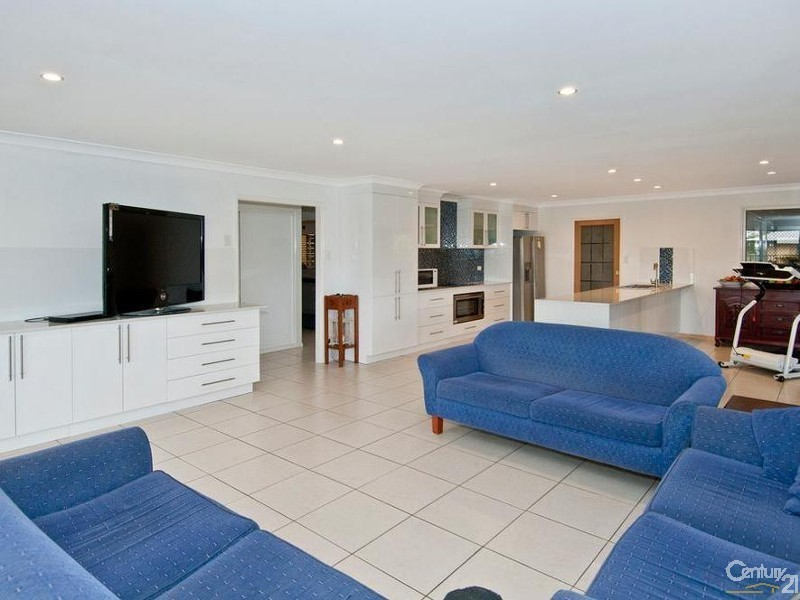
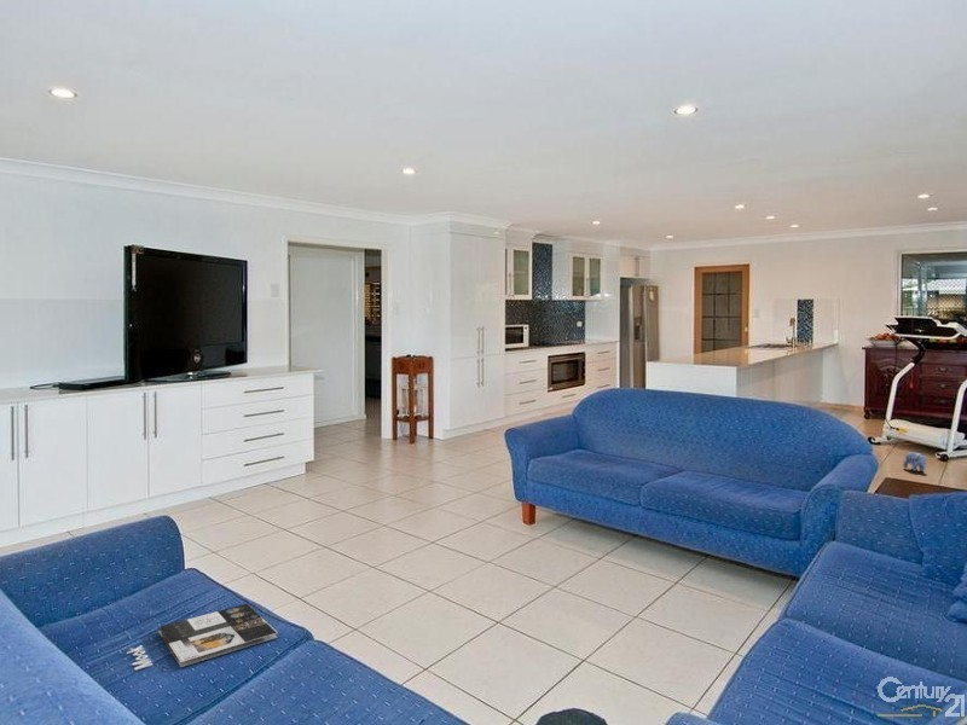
+ plush toy (915, 460)
+ magazine (199, 637)
